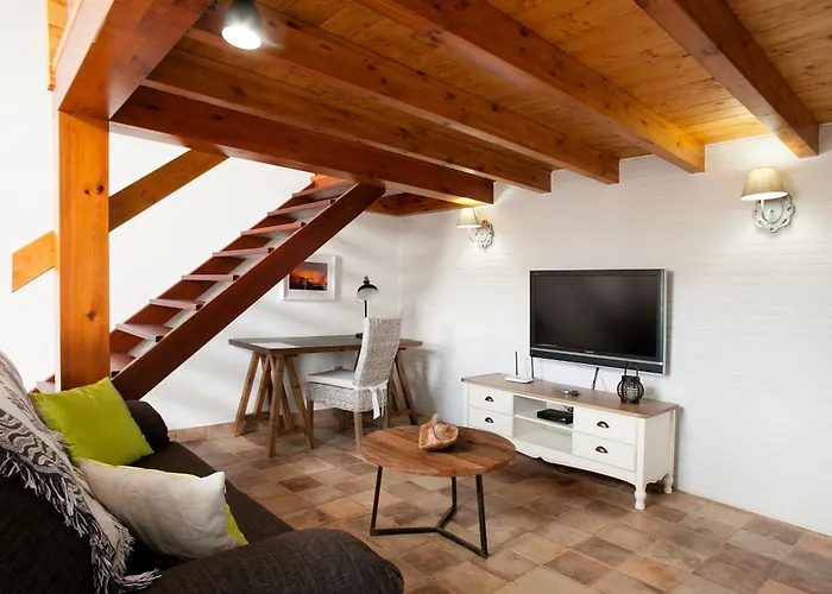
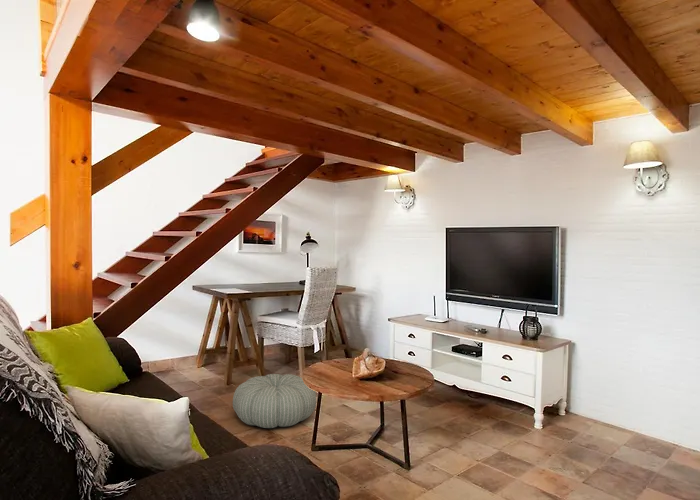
+ pouf (275, 398)
